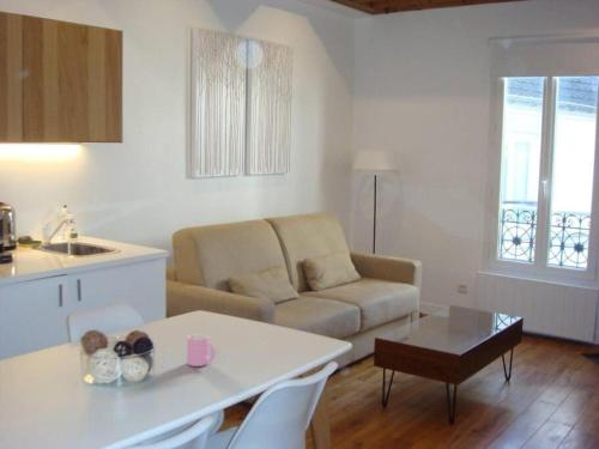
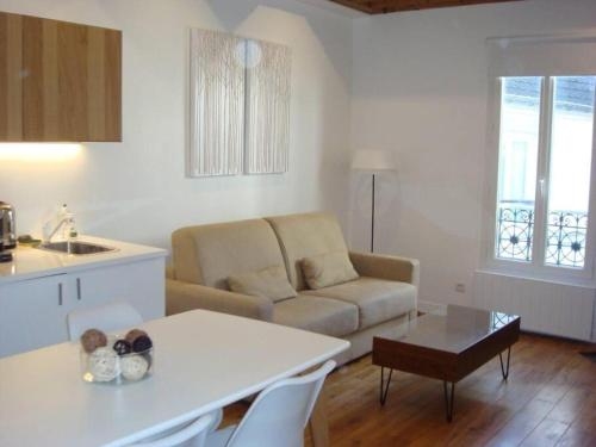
- cup (201, 351)
